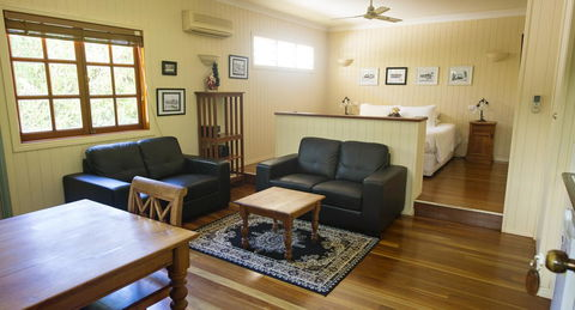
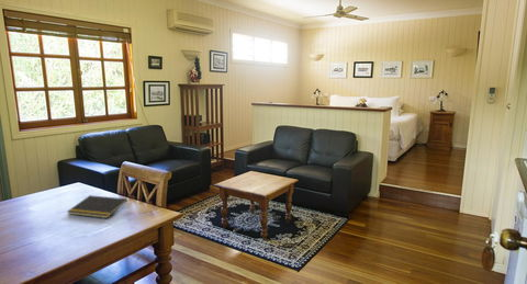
+ notepad (98, 206)
